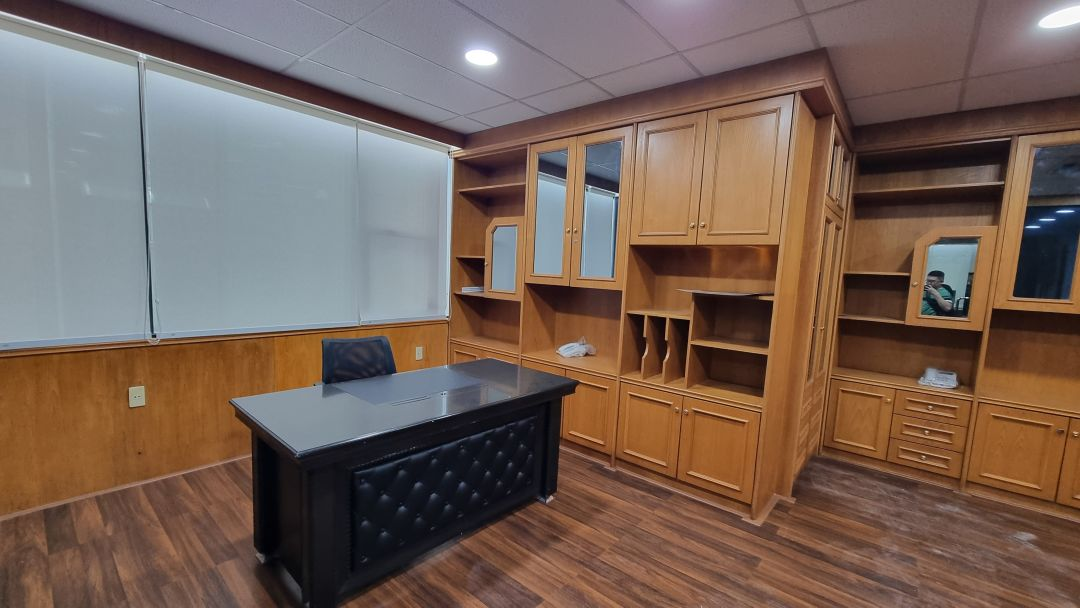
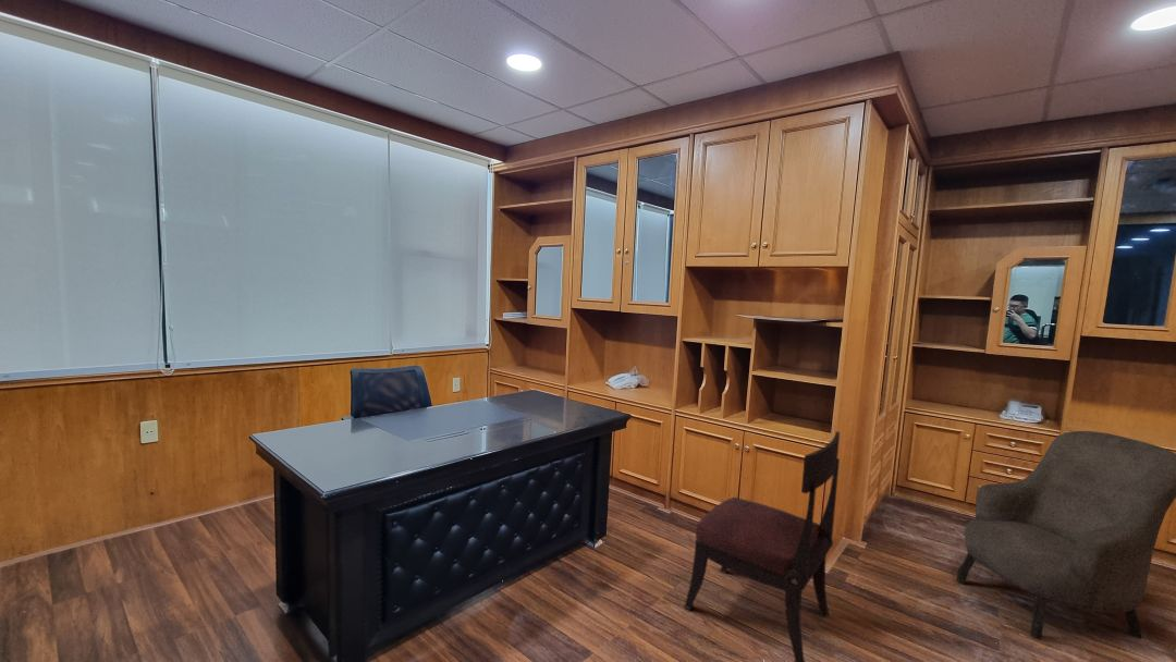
+ chair (763, 522)
+ armchair (1065, 523)
